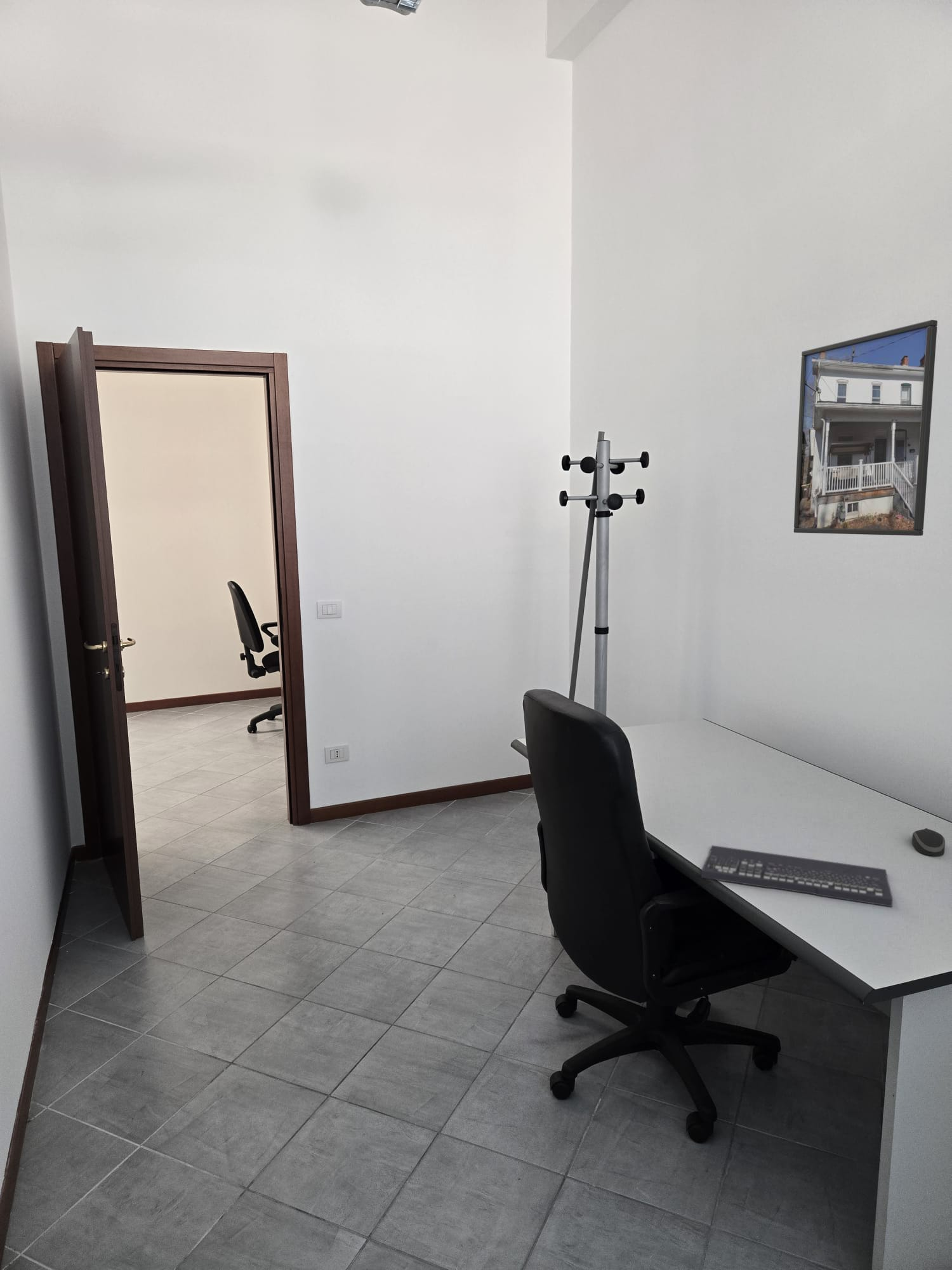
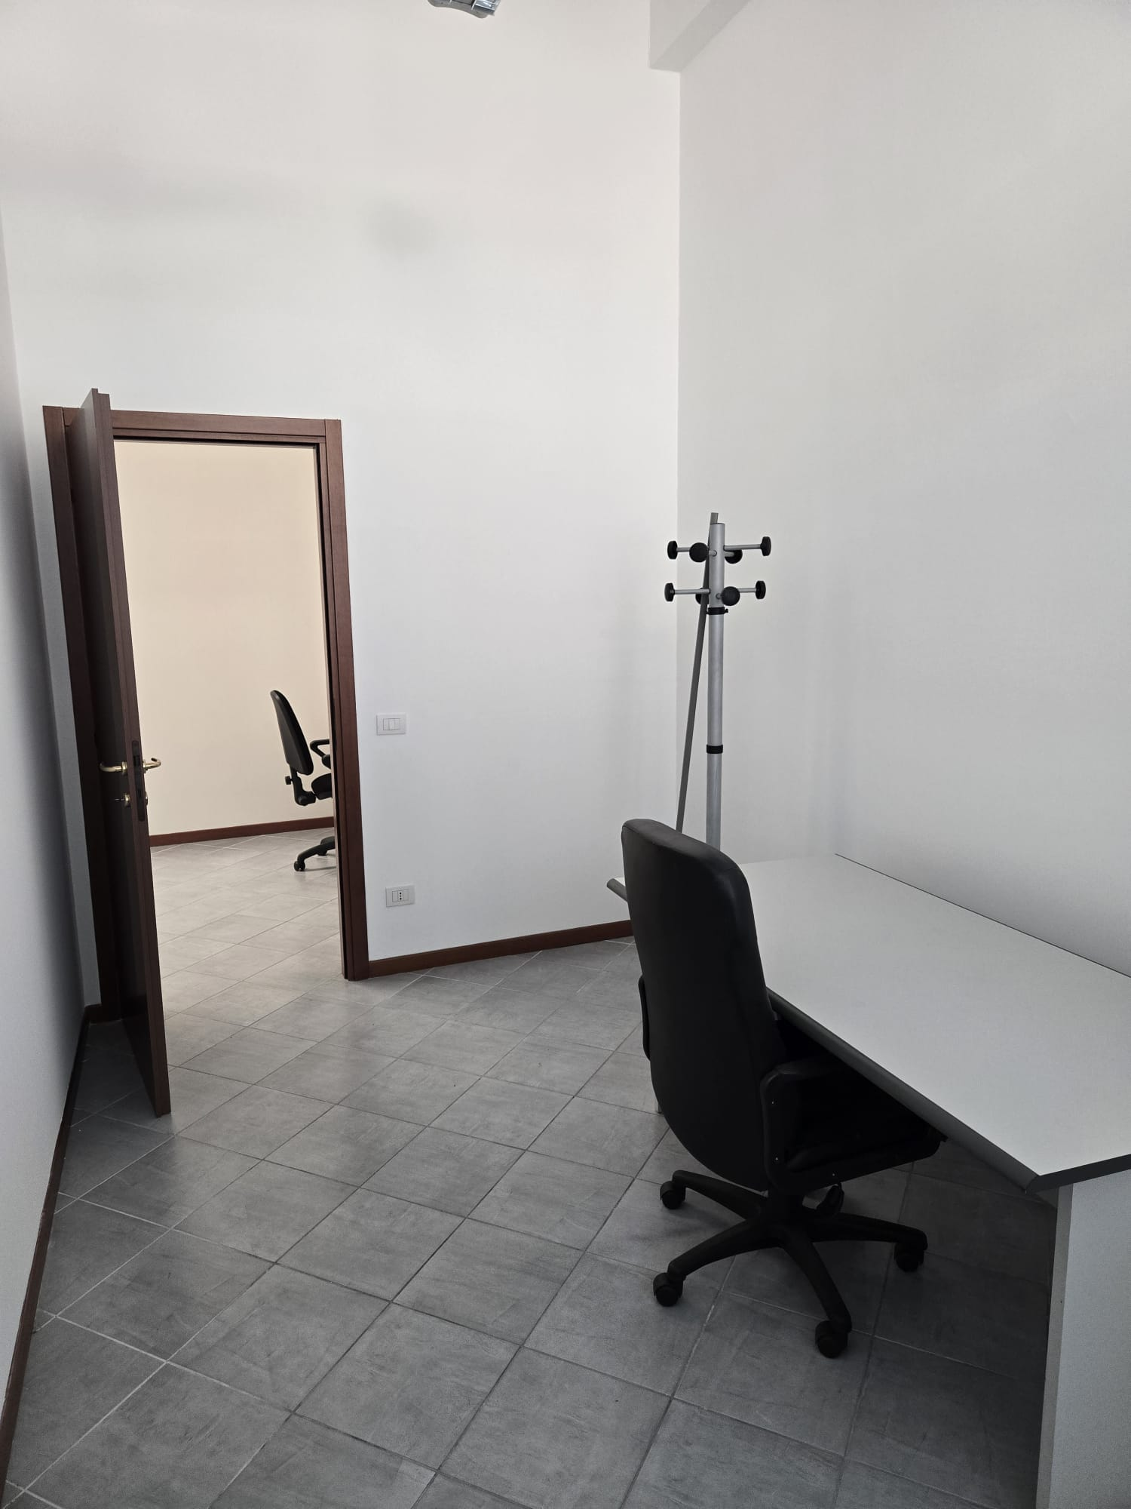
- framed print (858, 437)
- keyboard (794, 870)
- computer mouse (929, 838)
